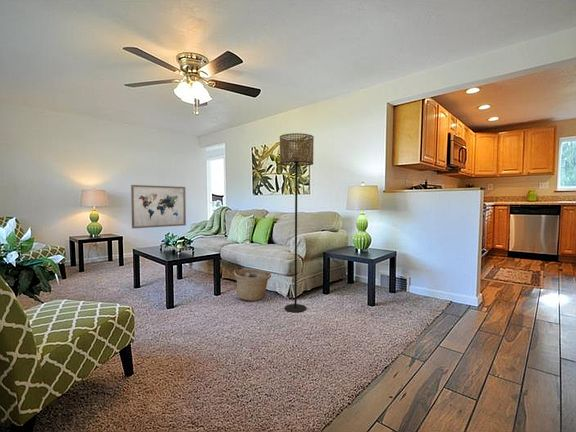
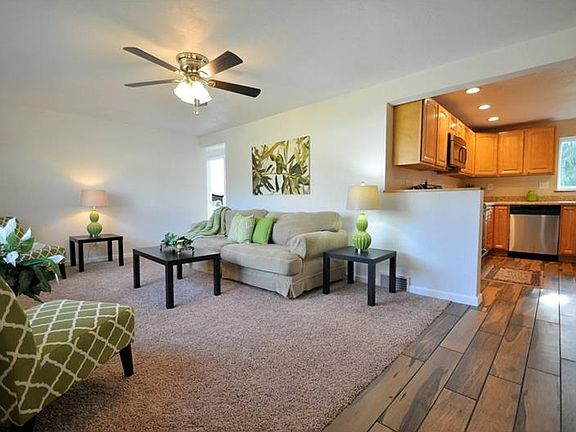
- basket (252, 283)
- floor lamp (296, 223)
- wall art (160, 206)
